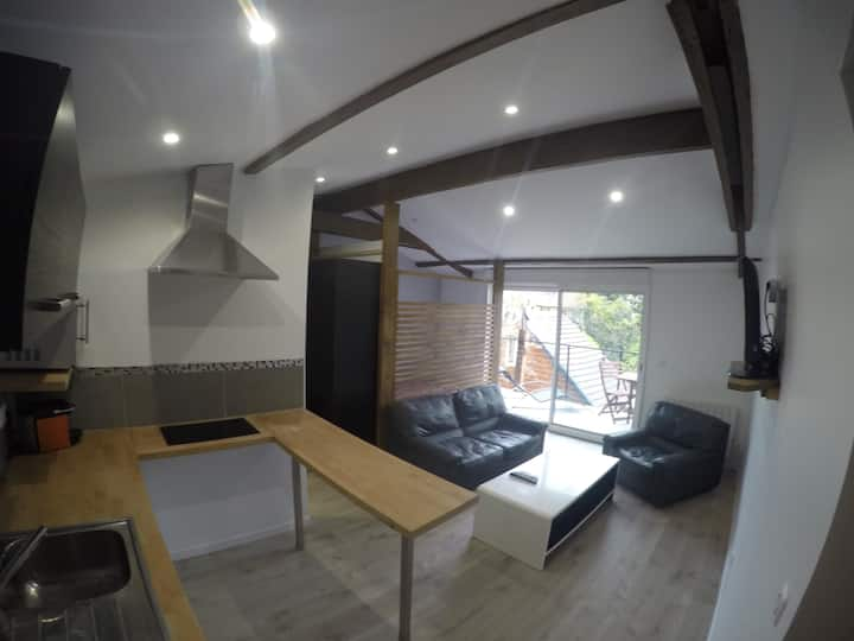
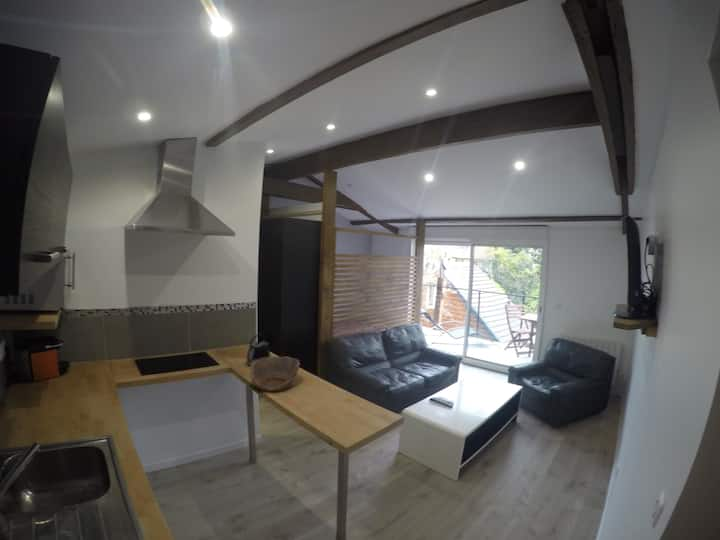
+ bowl (275, 373)
+ kettle (258, 347)
